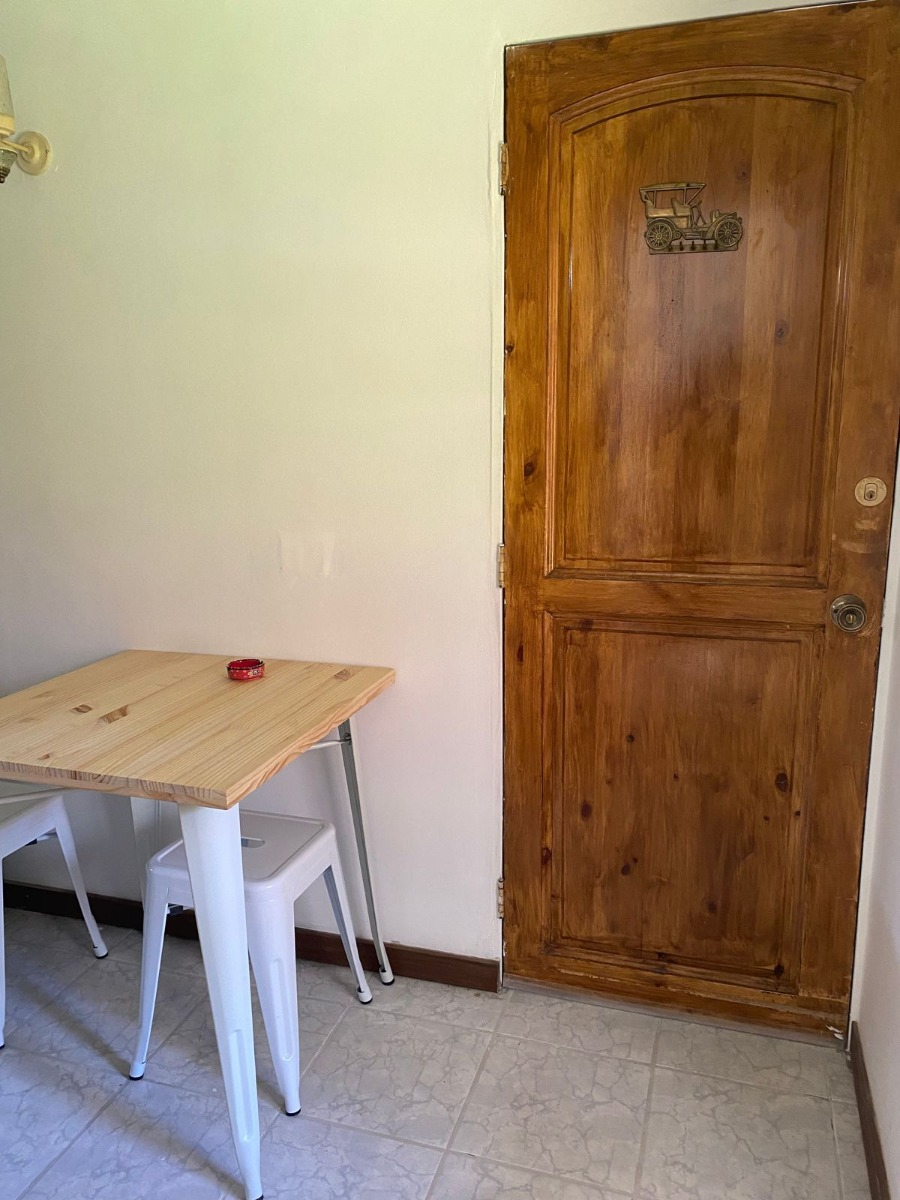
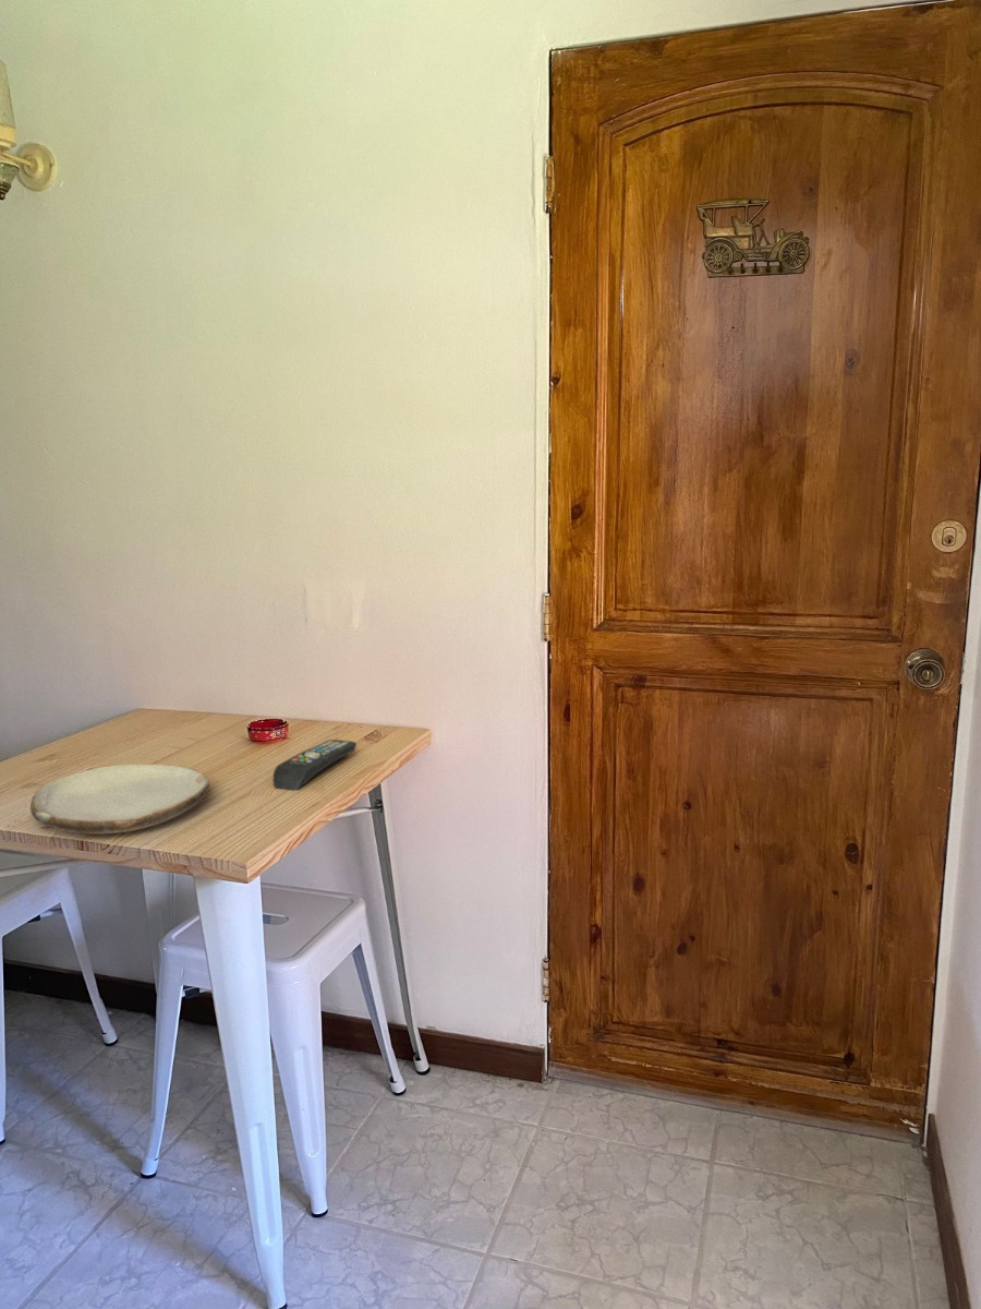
+ remote control (315, 759)
+ plate (123, 796)
